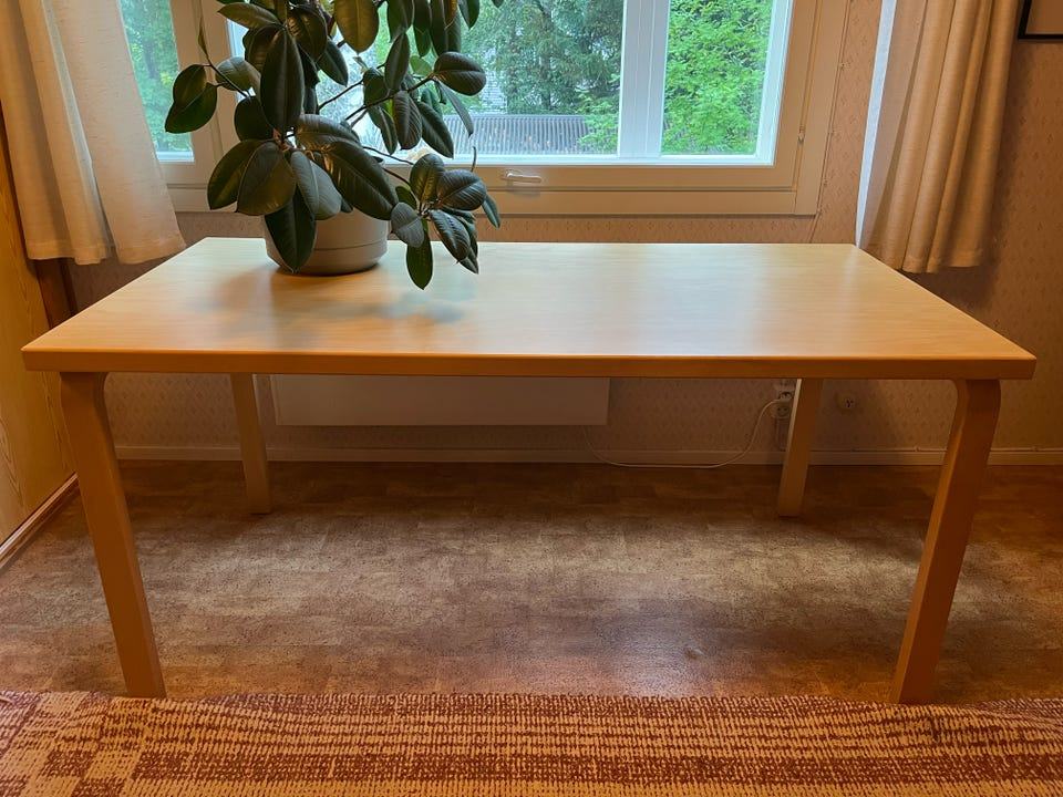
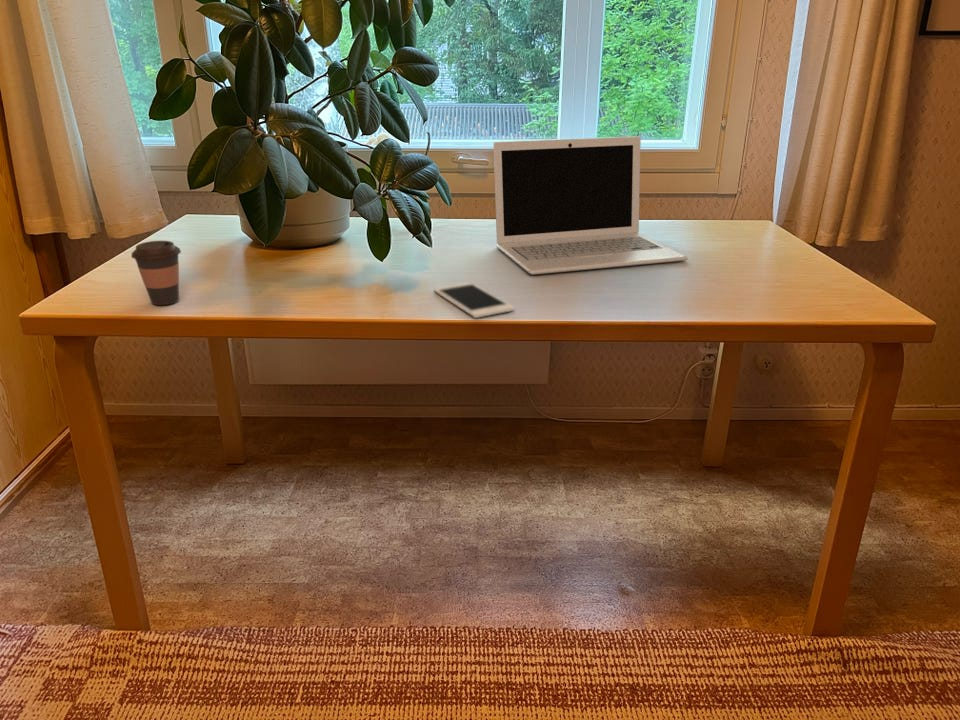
+ laptop (589, 200)
+ cell phone (472, 299)
+ coffee cup (160, 273)
